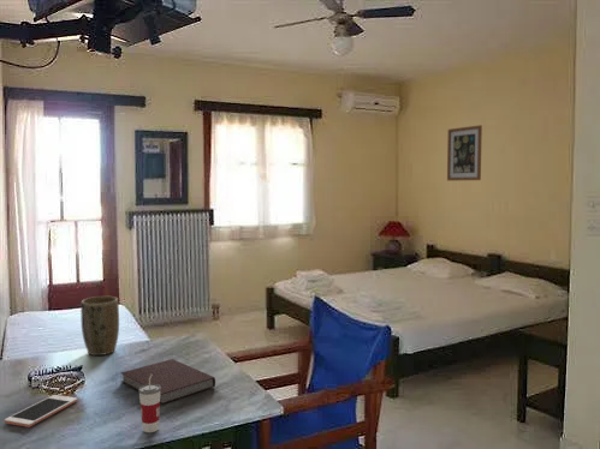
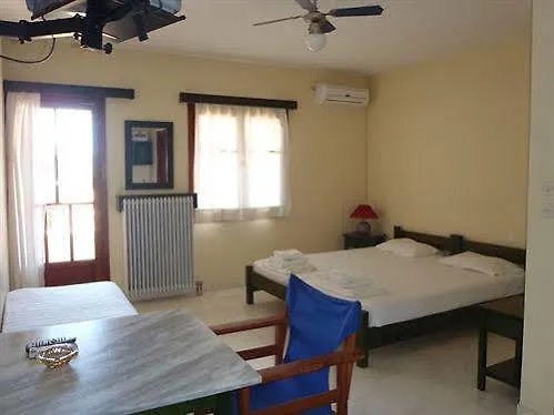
- wall art (463, 154)
- notebook (167, 379)
- plant pot (100, 325)
- cell phone (42, 409)
- cup (149, 401)
